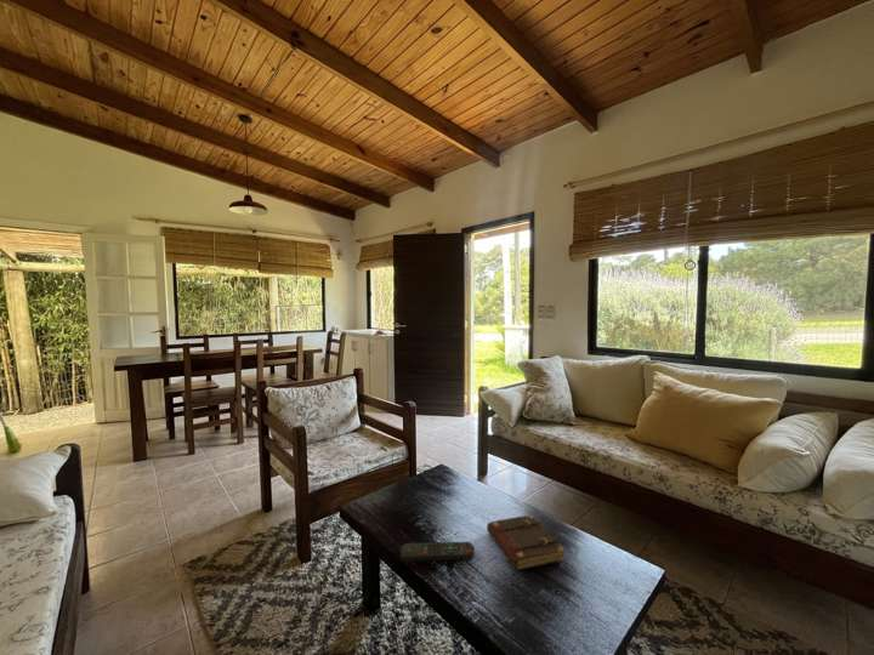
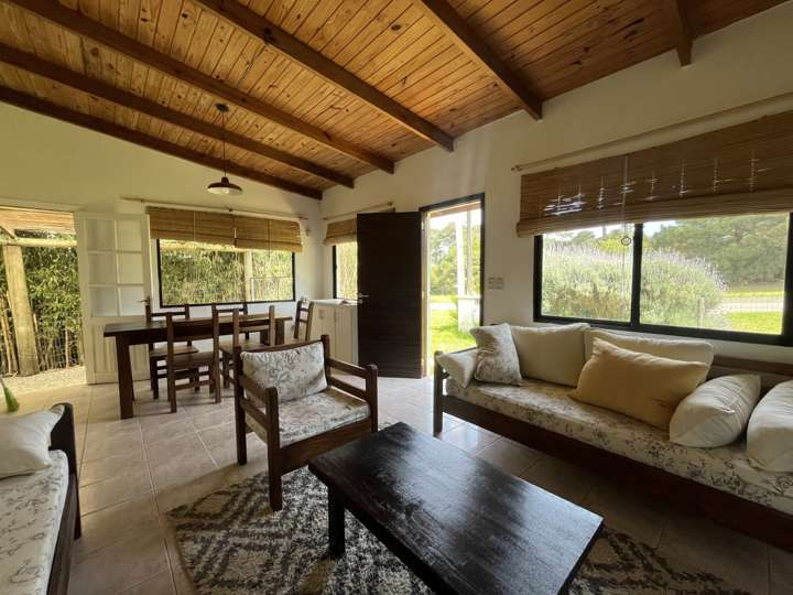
- remote control (437, 551)
- book (523, 539)
